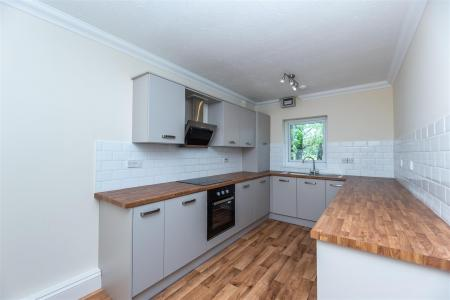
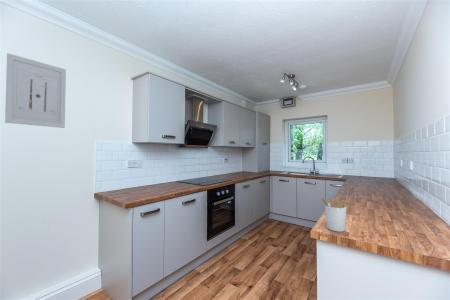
+ utensil holder (336, 212)
+ wall art (38, 93)
